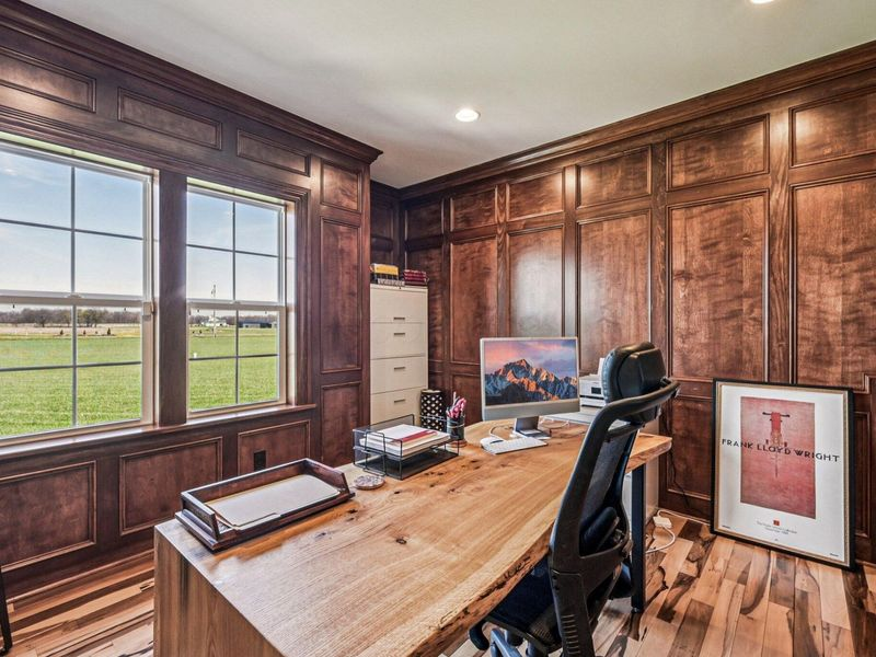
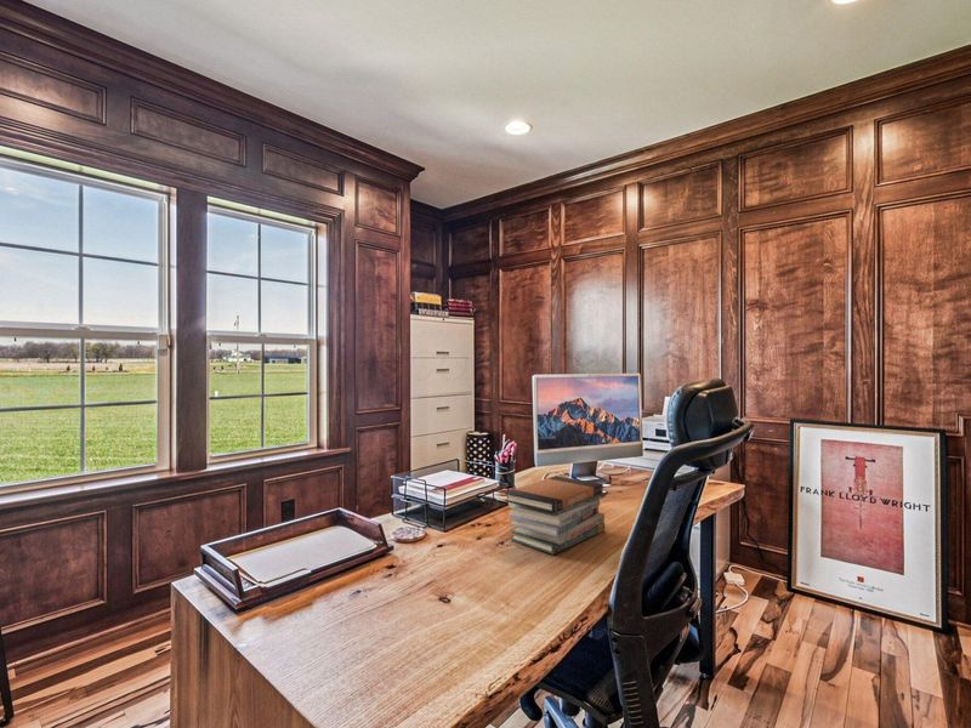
+ book stack (556, 511)
